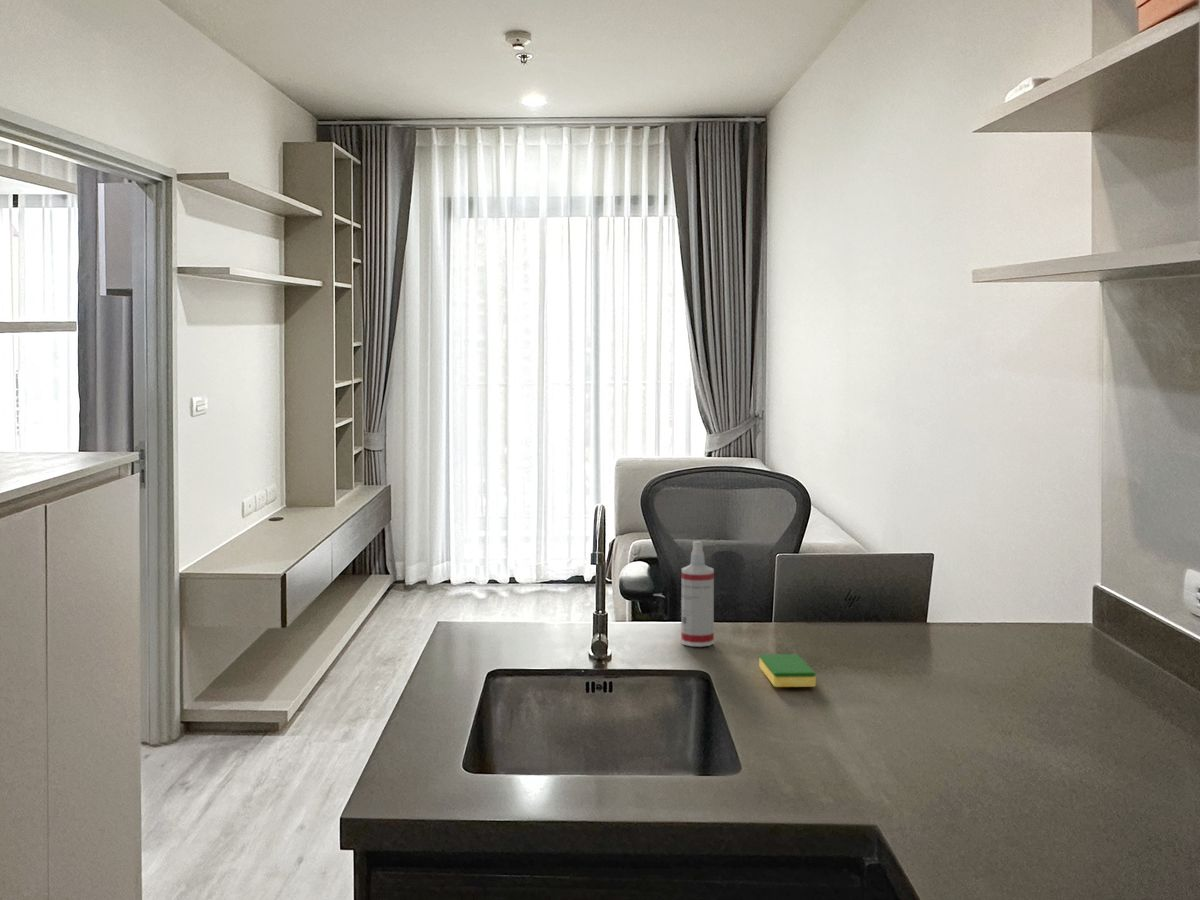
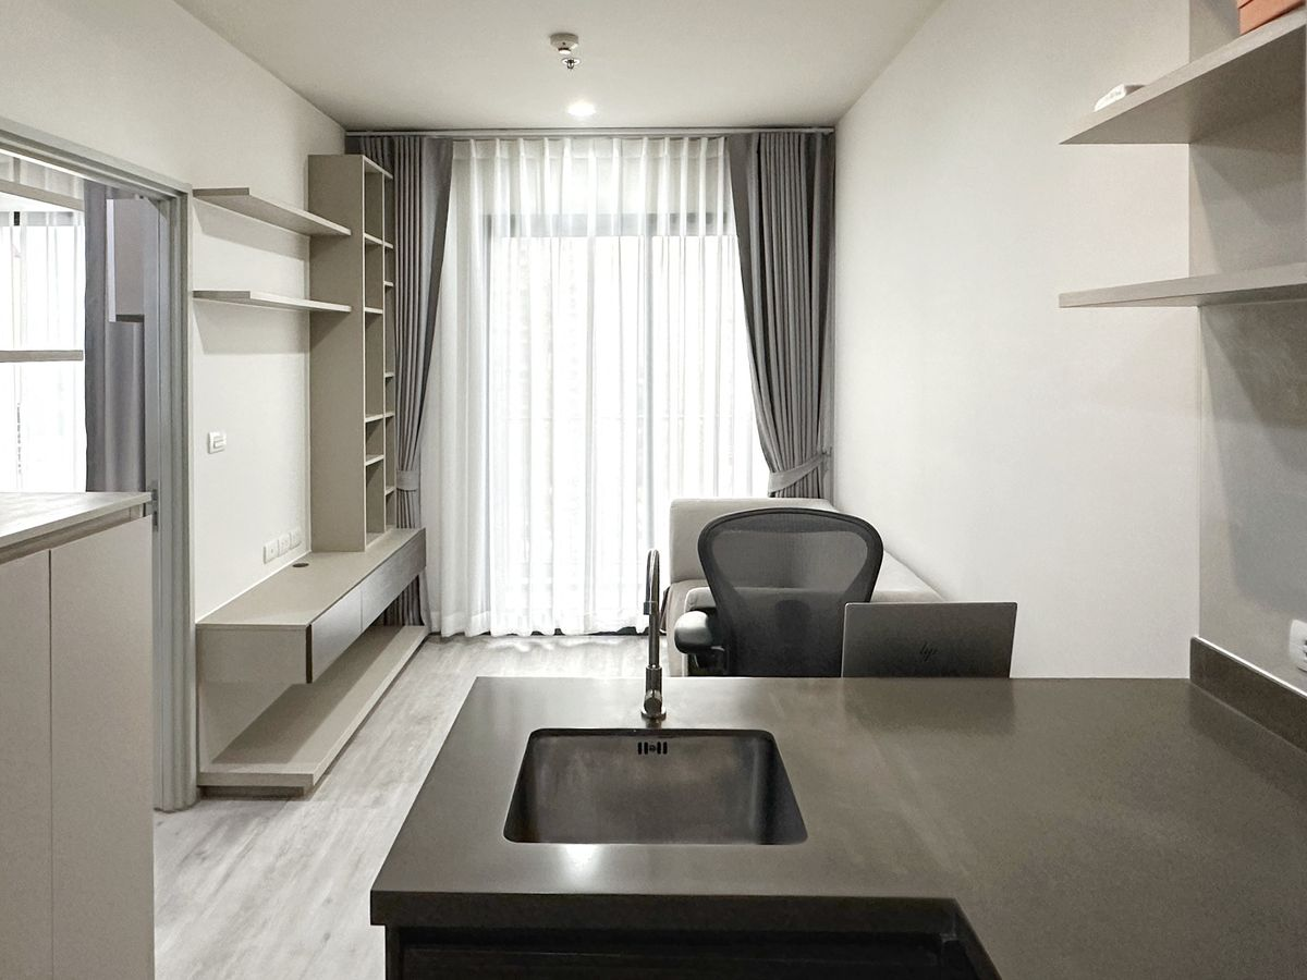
- spray bottle (697, 592)
- dish sponge (786, 670)
